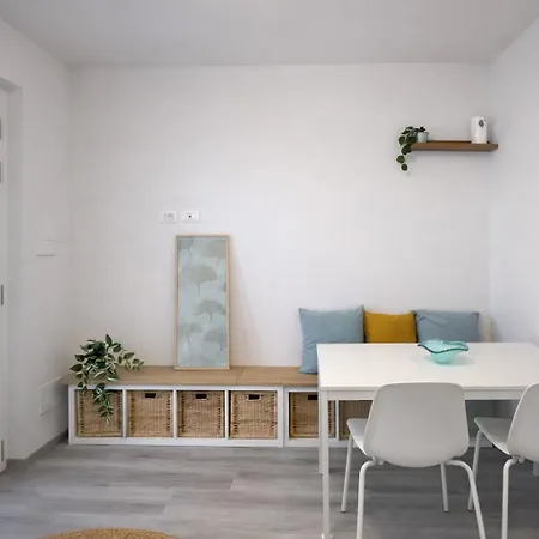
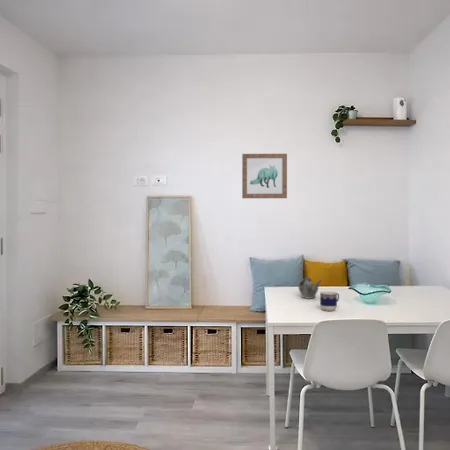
+ wall art (264, 176)
+ cup (330, 300)
+ teapot (311, 288)
